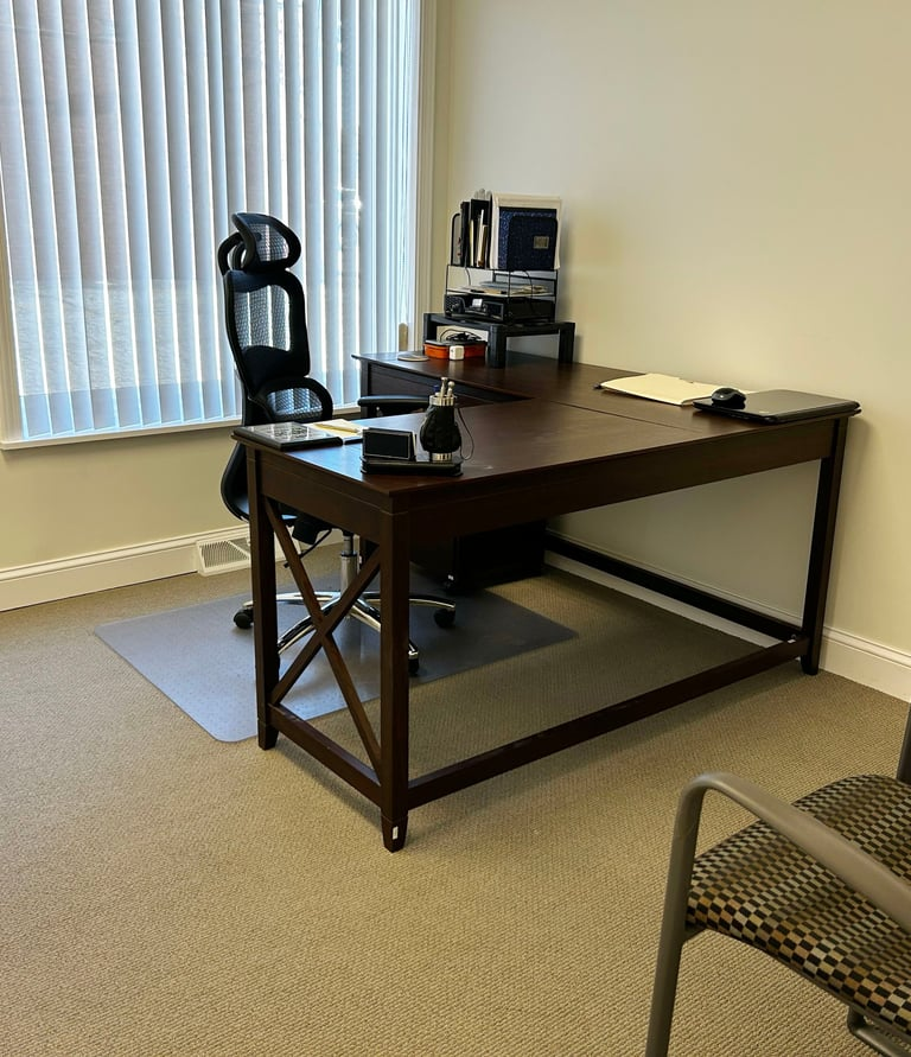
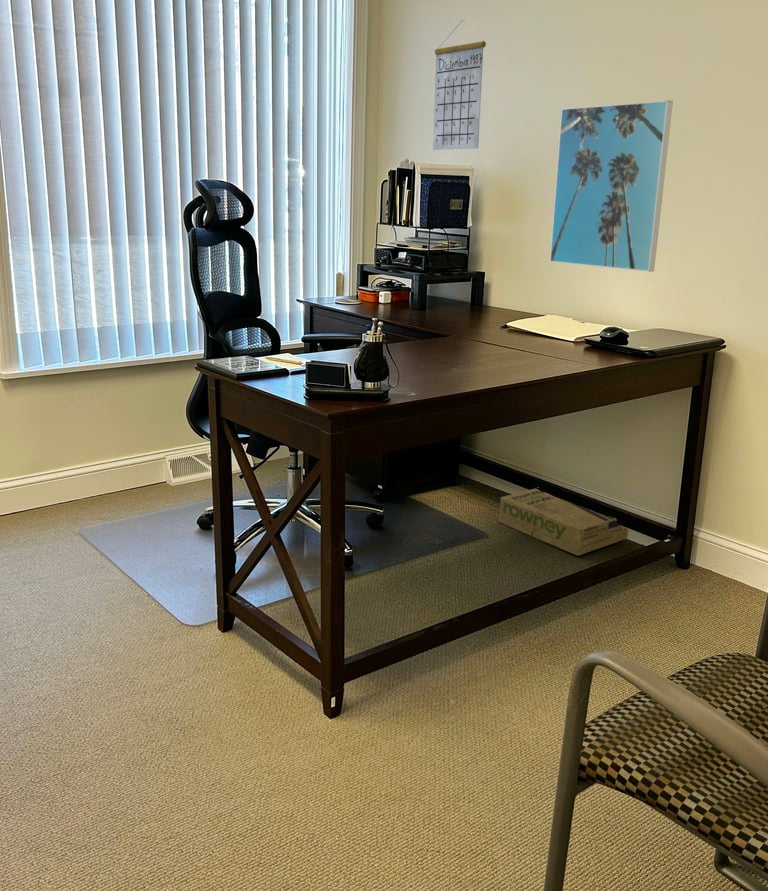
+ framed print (606, 187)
+ cardboard box (563, 517)
+ calendar (458, 85)
